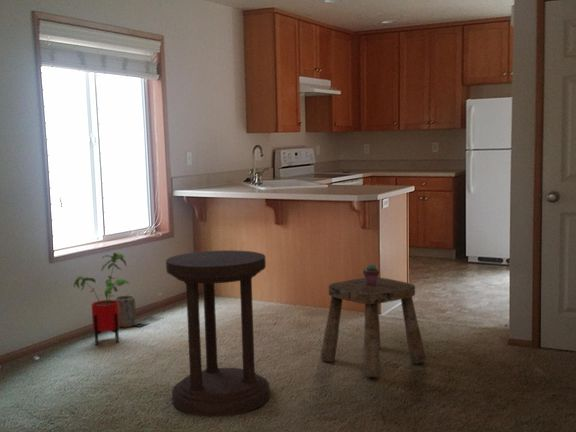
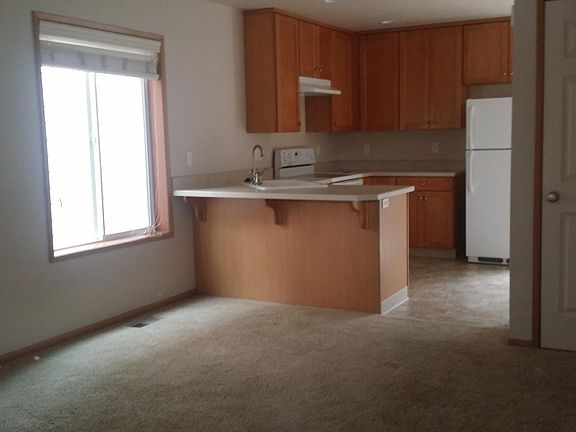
- potted succulent (371, 273)
- stool (371, 323)
- house plant (107, 297)
- plant pot (125, 311)
- side table (215, 328)
